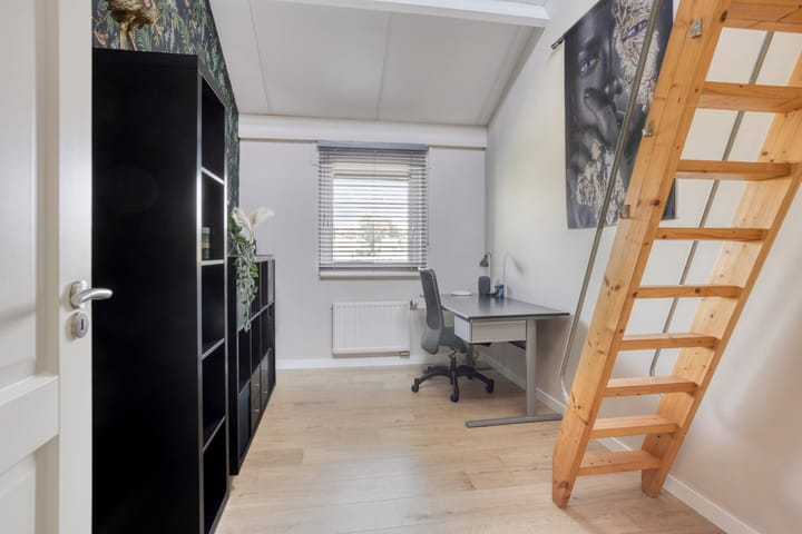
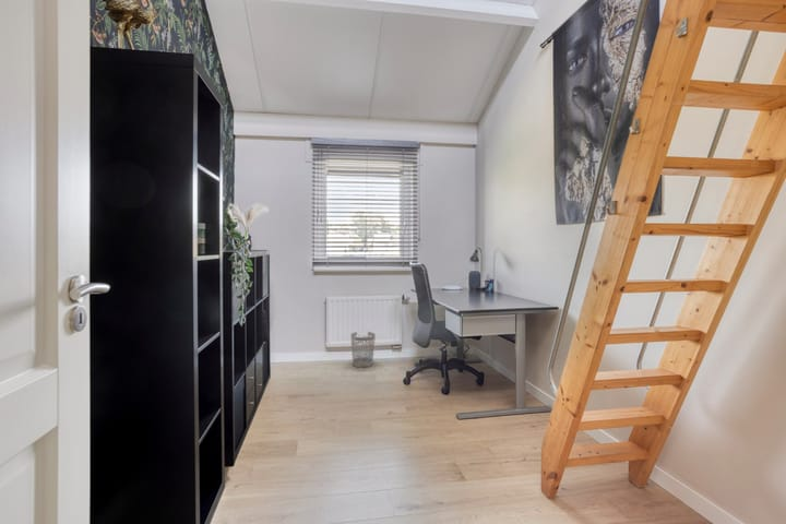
+ wastebasket (362, 349)
